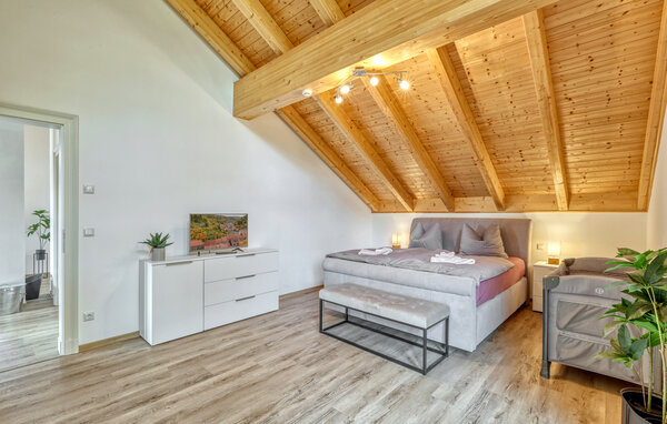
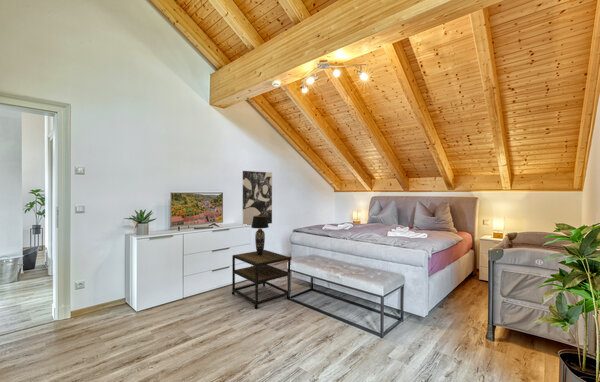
+ table lamp (260, 235)
+ side table (260, 276)
+ wall art (257, 198)
